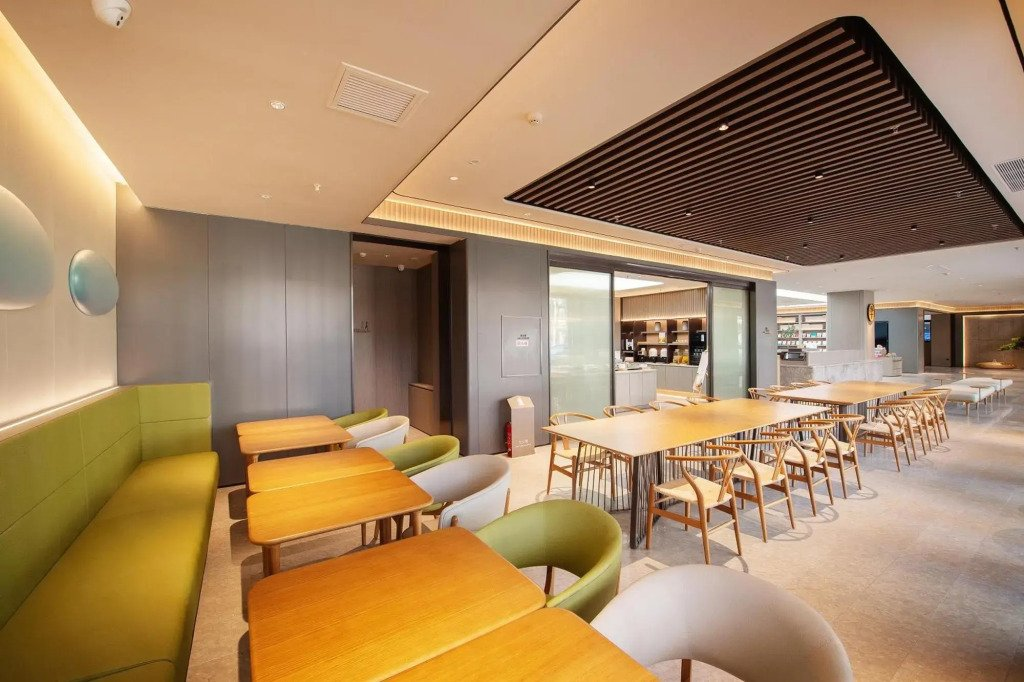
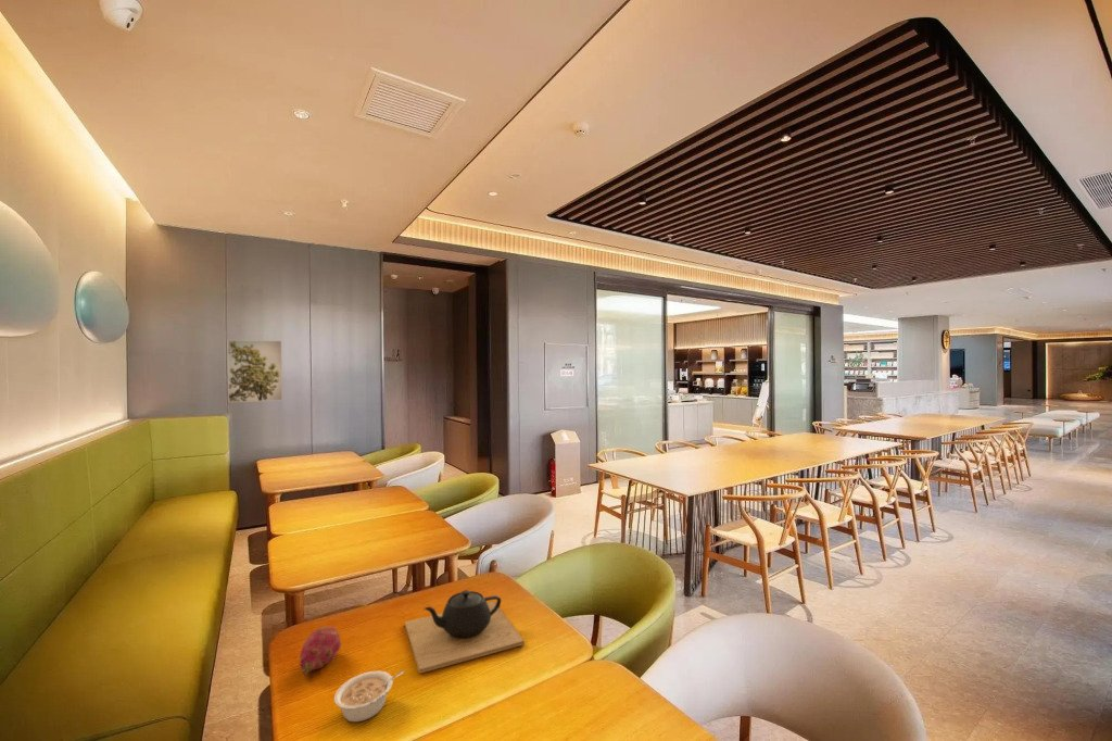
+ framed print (255, 370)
+ fruit (319, 646)
+ teapot (462, 613)
+ legume (366, 694)
